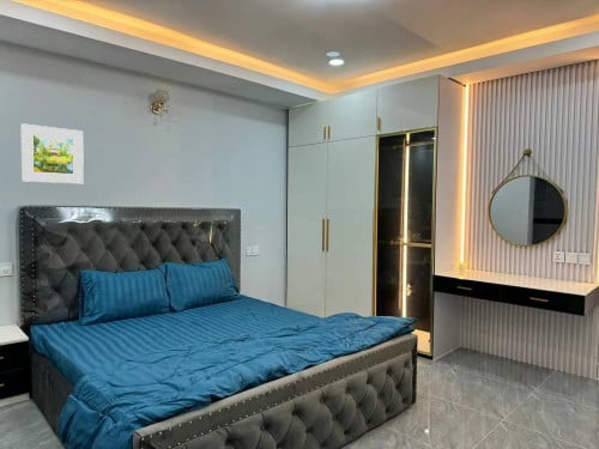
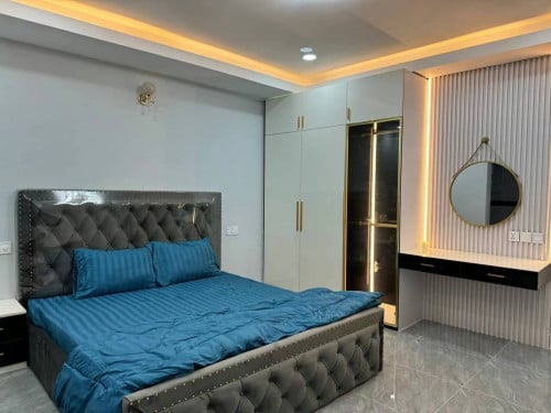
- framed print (53, 154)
